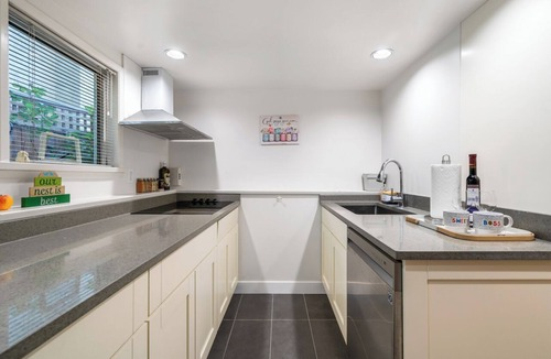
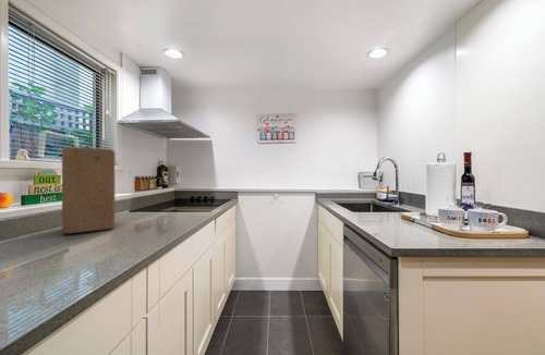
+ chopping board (88, 188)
